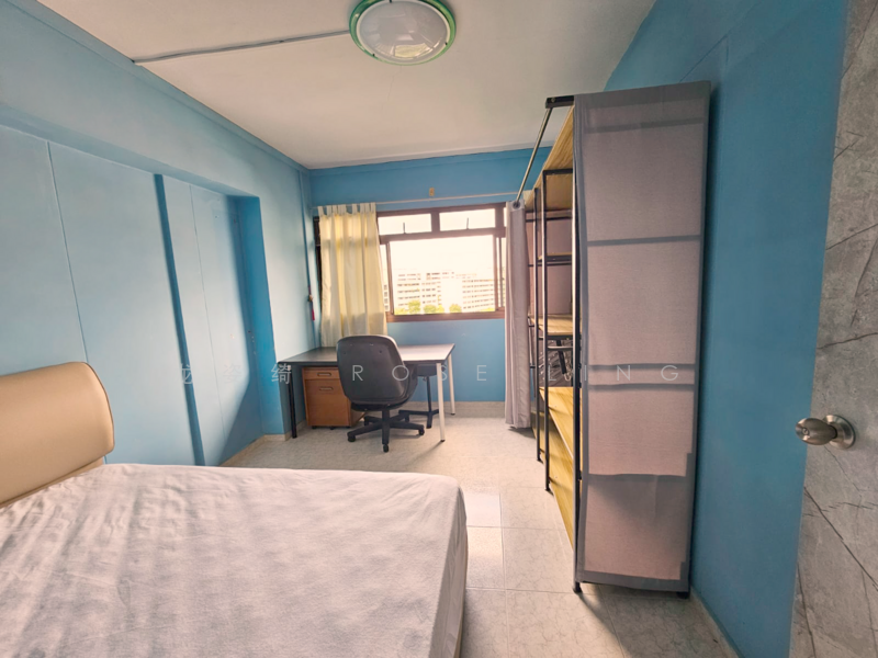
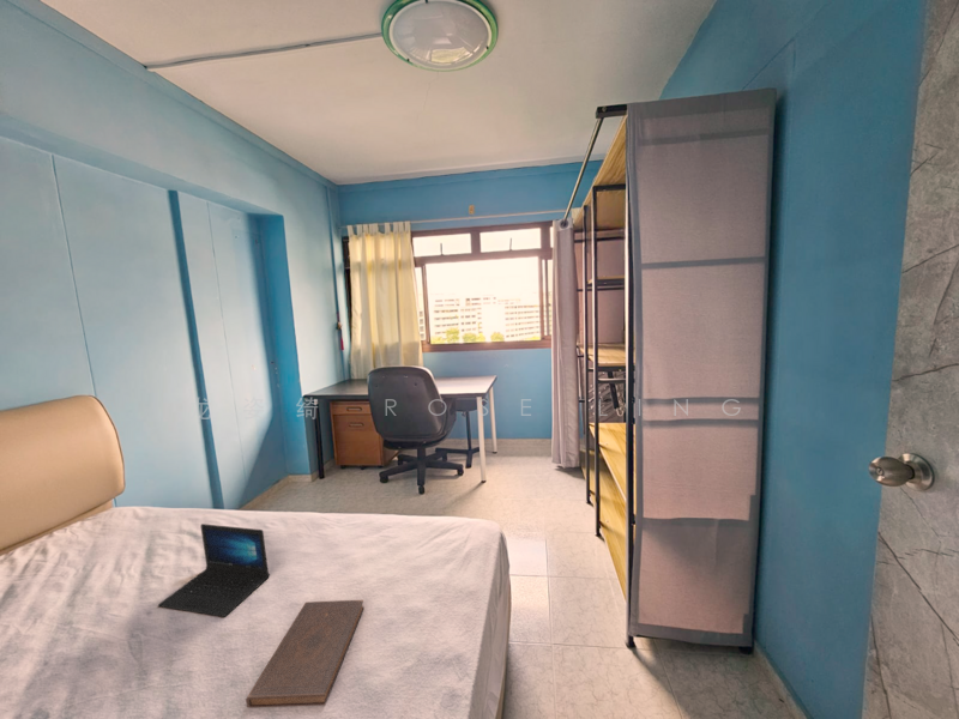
+ laptop (212, 566)
+ book (313, 646)
